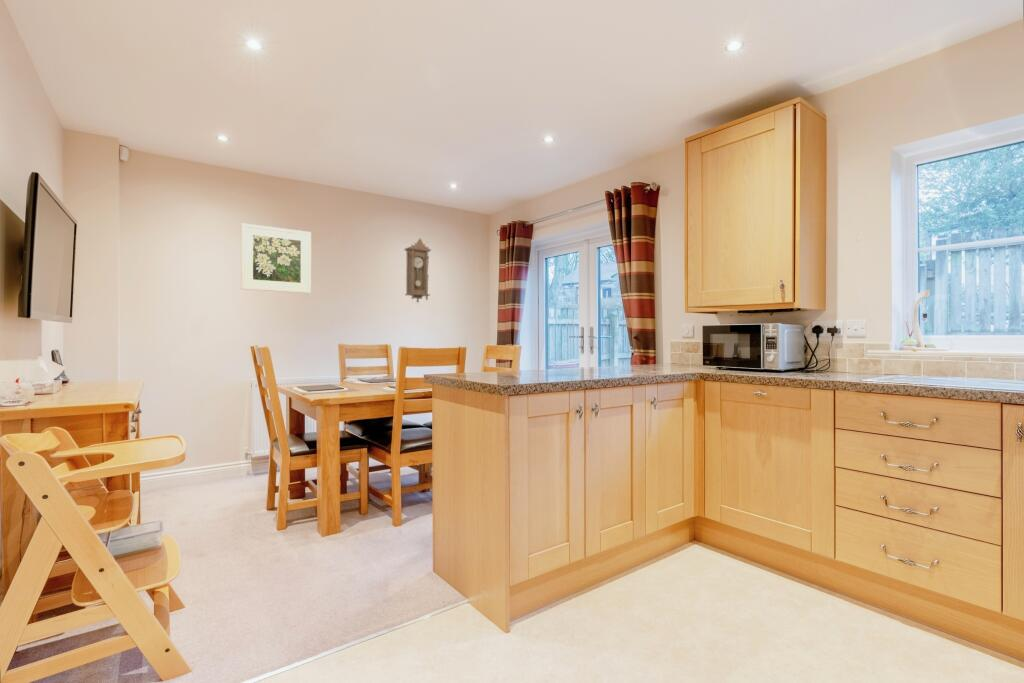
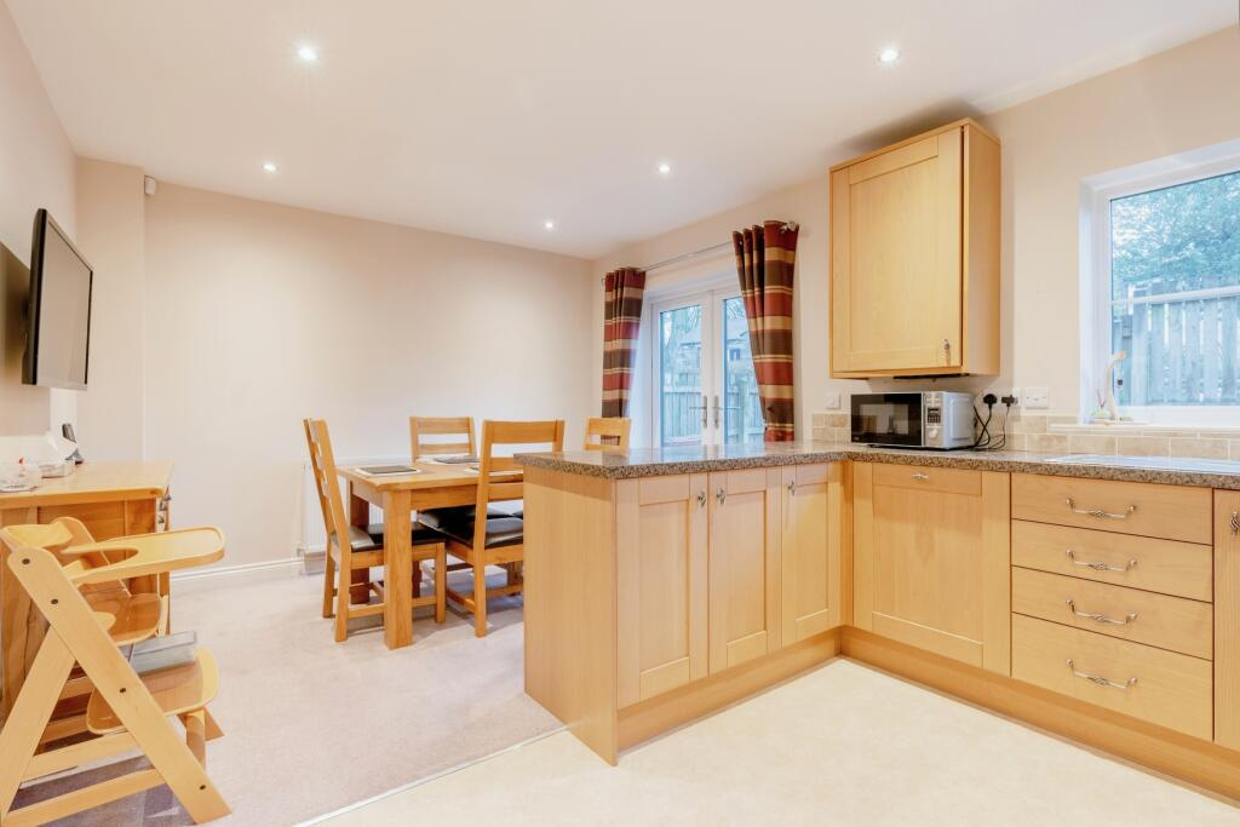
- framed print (277, 259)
- pendulum clock (417, 271)
